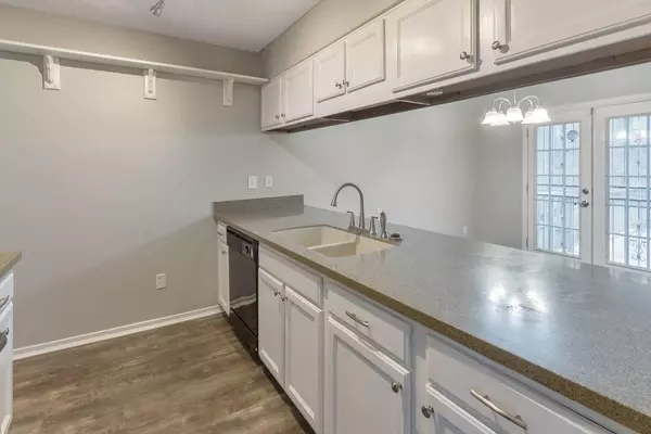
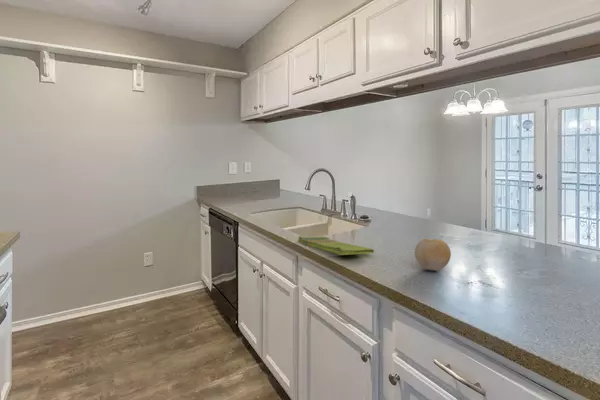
+ dish towel (332, 244)
+ fruit (432, 254)
